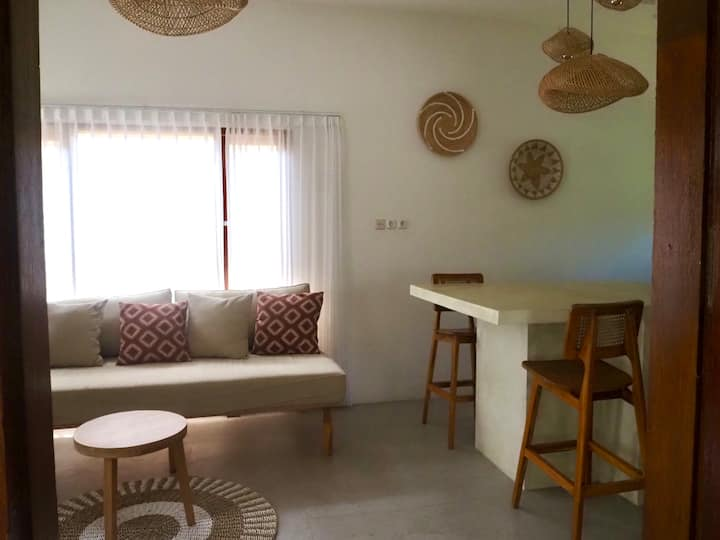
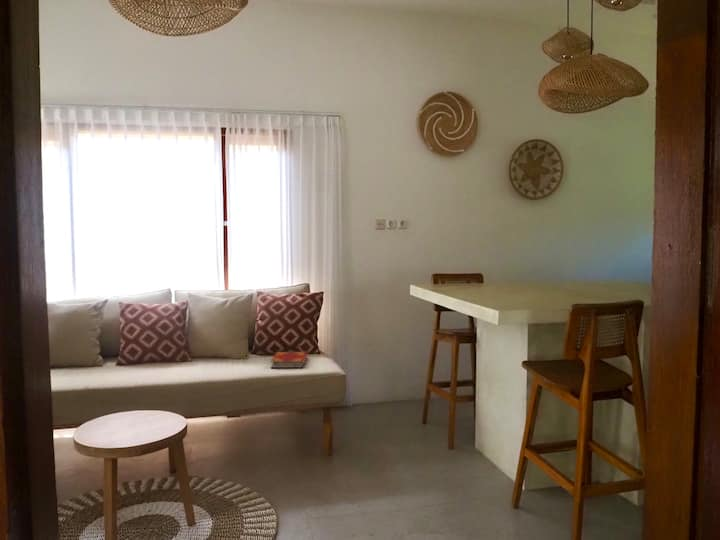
+ hardback book (289, 359)
